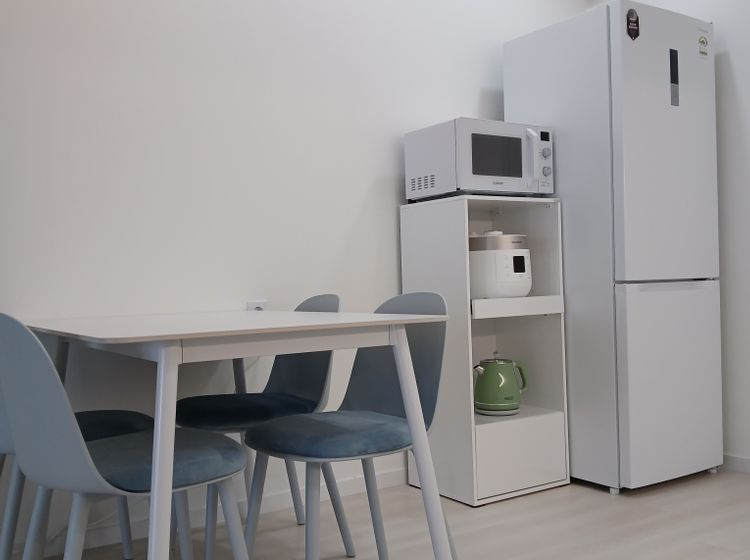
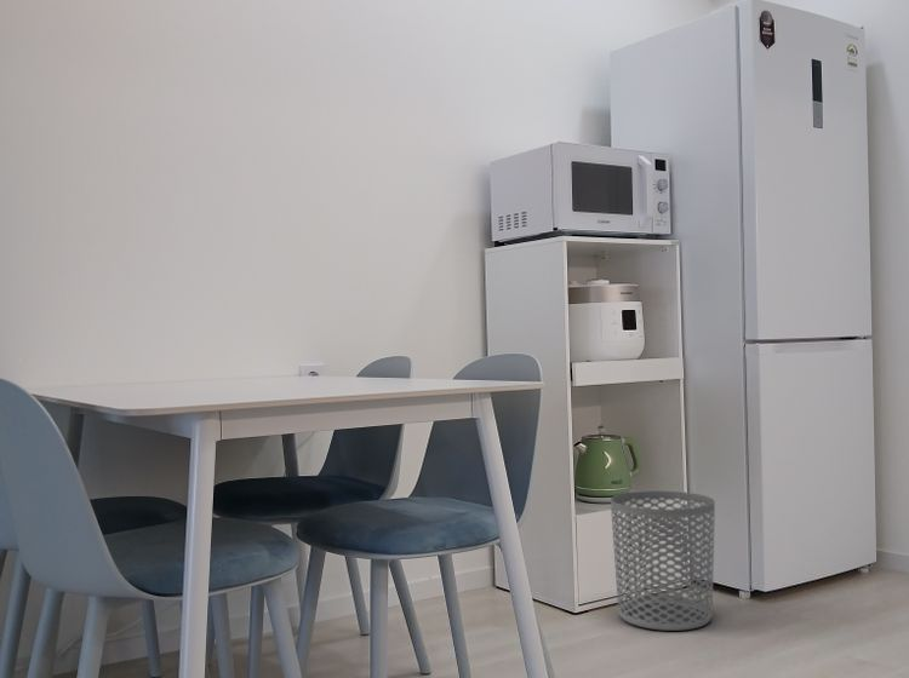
+ waste bin (662, 556)
